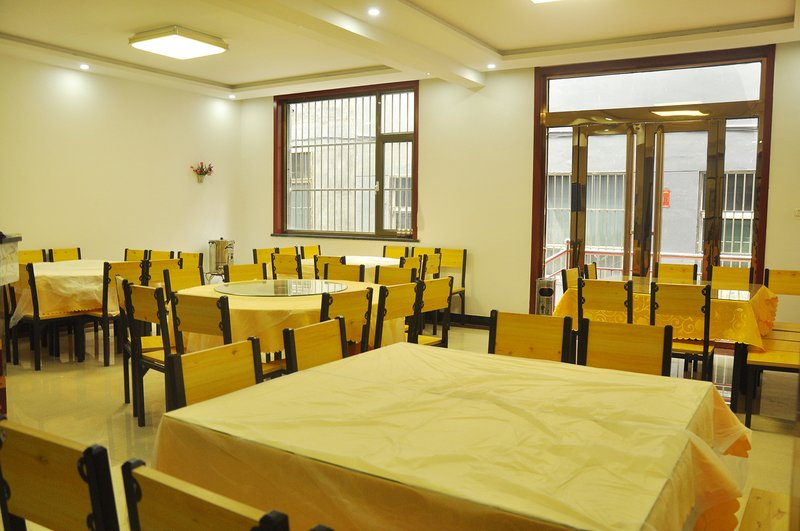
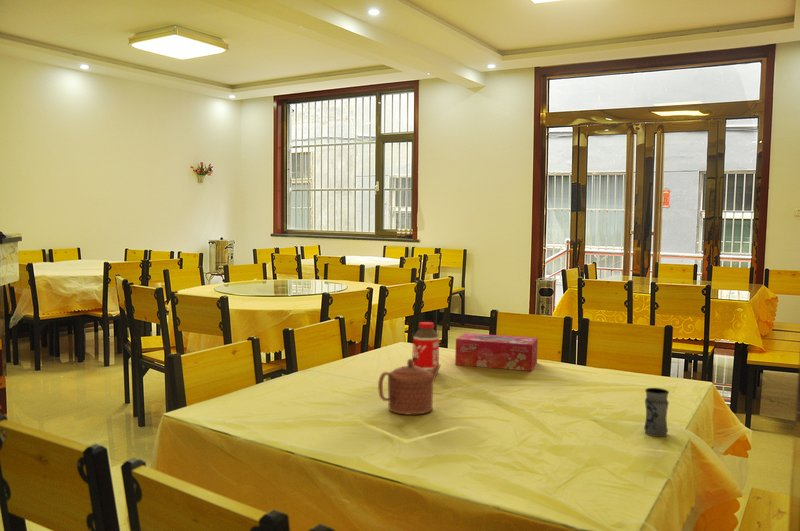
+ teapot (410, 384)
+ jar (656, 412)
+ tissue box (496, 351)
+ bottle (425, 347)
